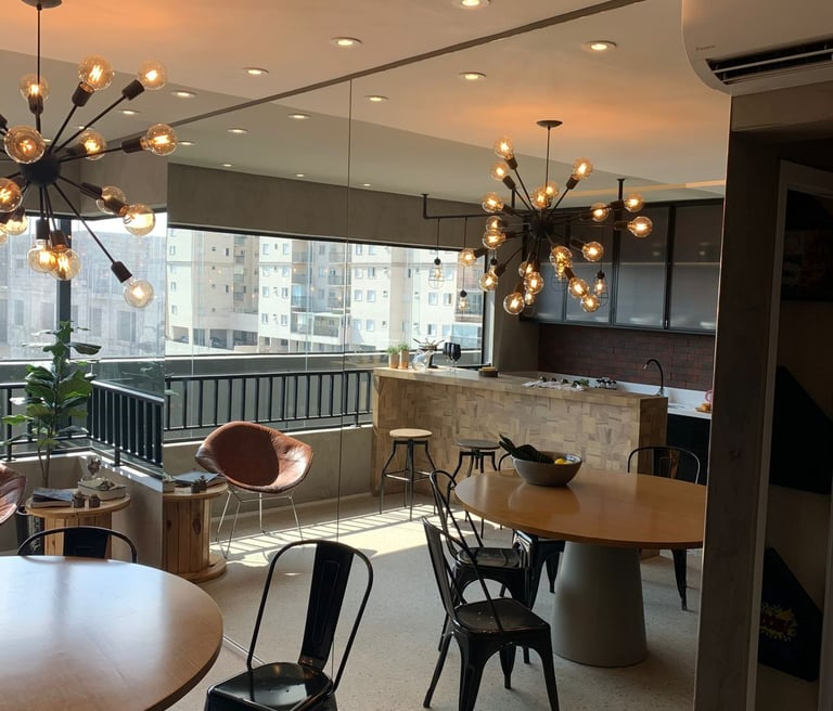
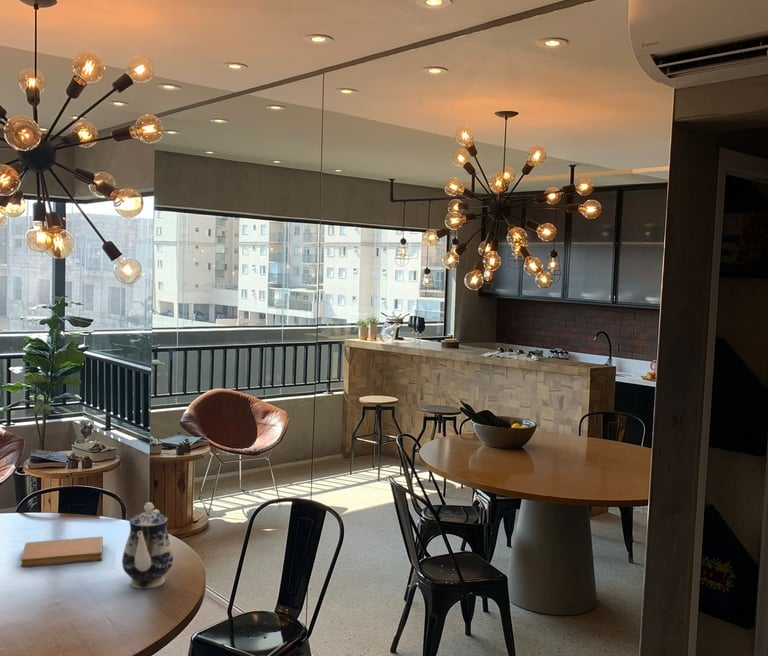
+ teapot (148, 542)
+ notebook (63, 550)
